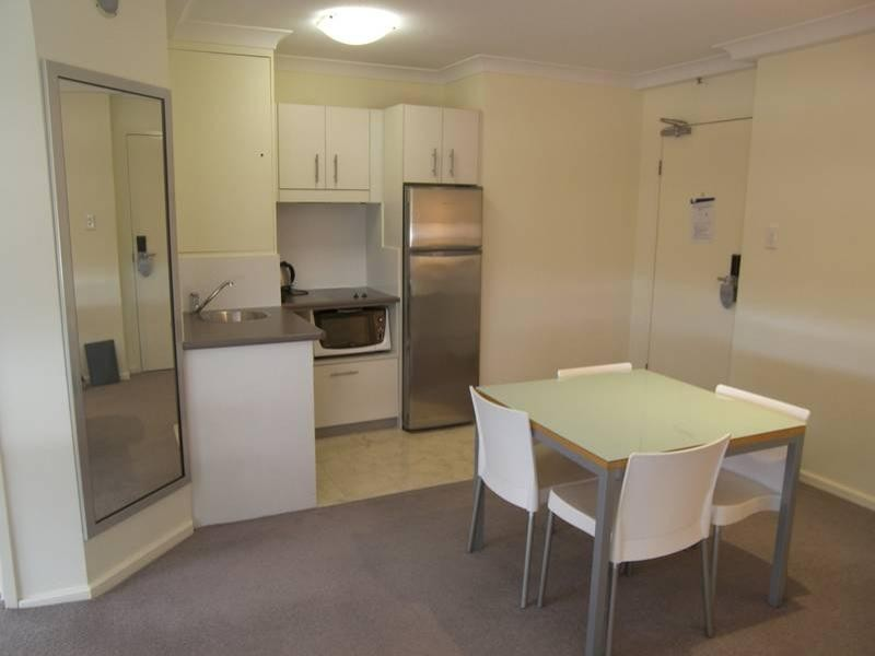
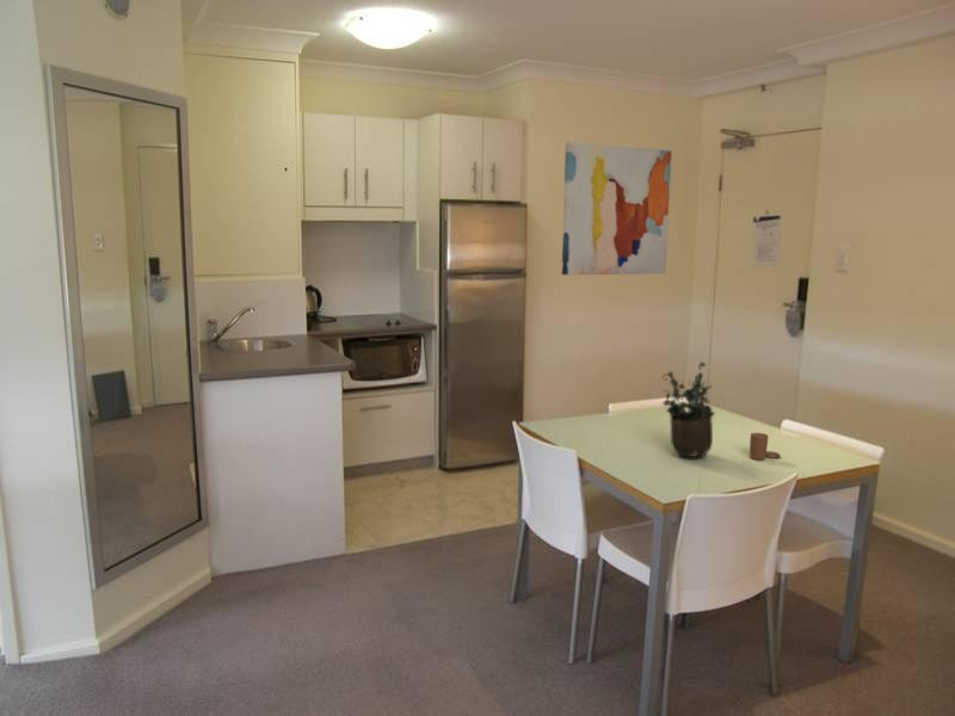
+ potted plant (690, 407)
+ wall art (617, 211)
+ candle (765, 445)
